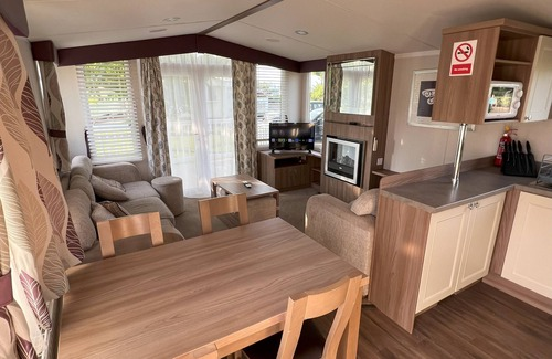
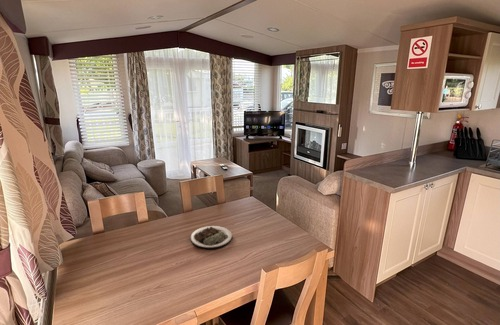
+ plate (211, 235)
